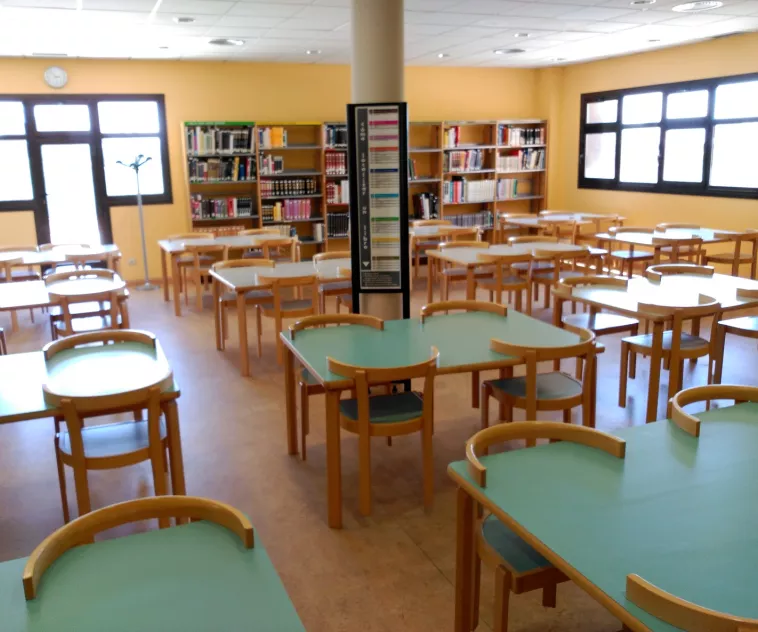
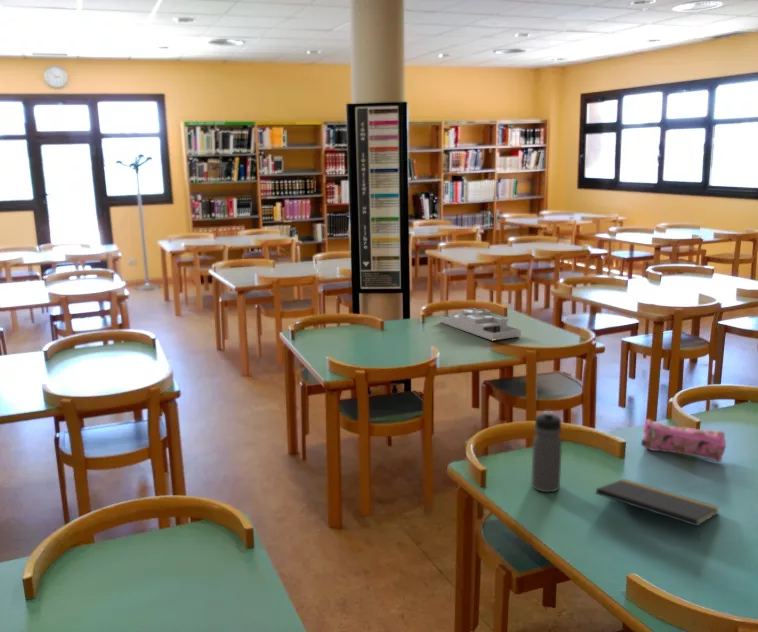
+ notepad (657, 500)
+ pencil case (683, 440)
+ desk organizer (478, 320)
+ water bottle (547, 449)
